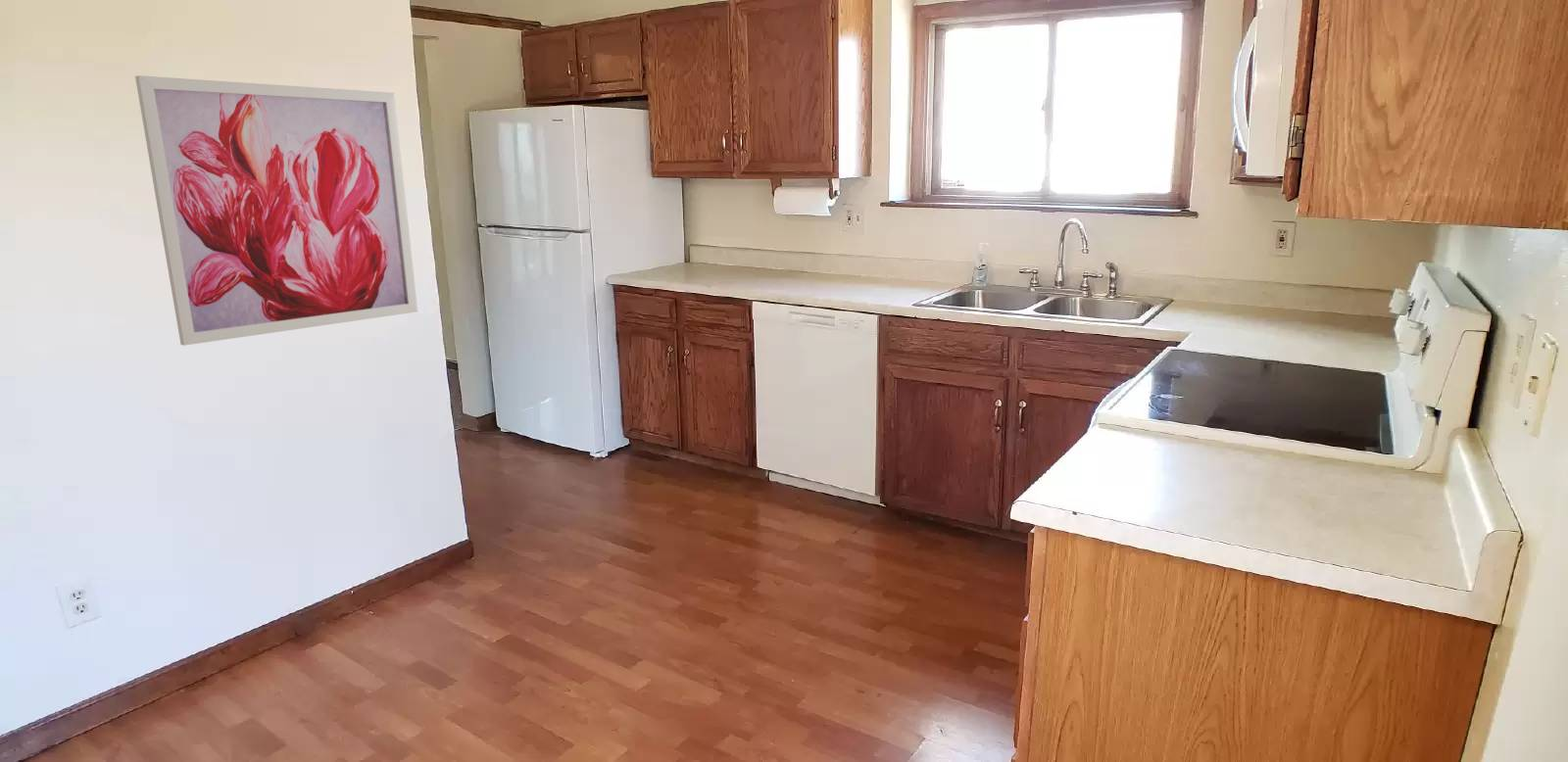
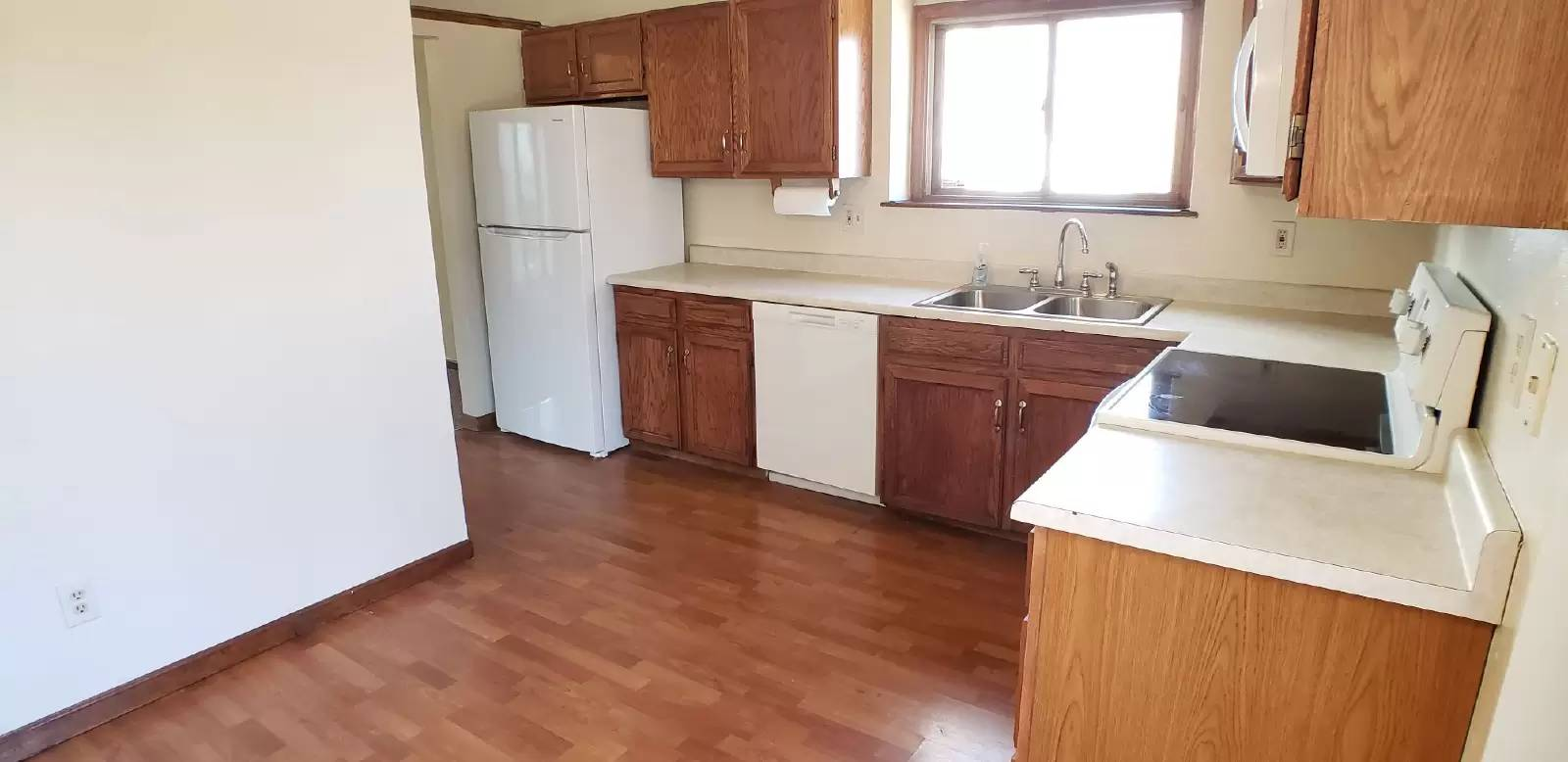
- wall art (295, 210)
